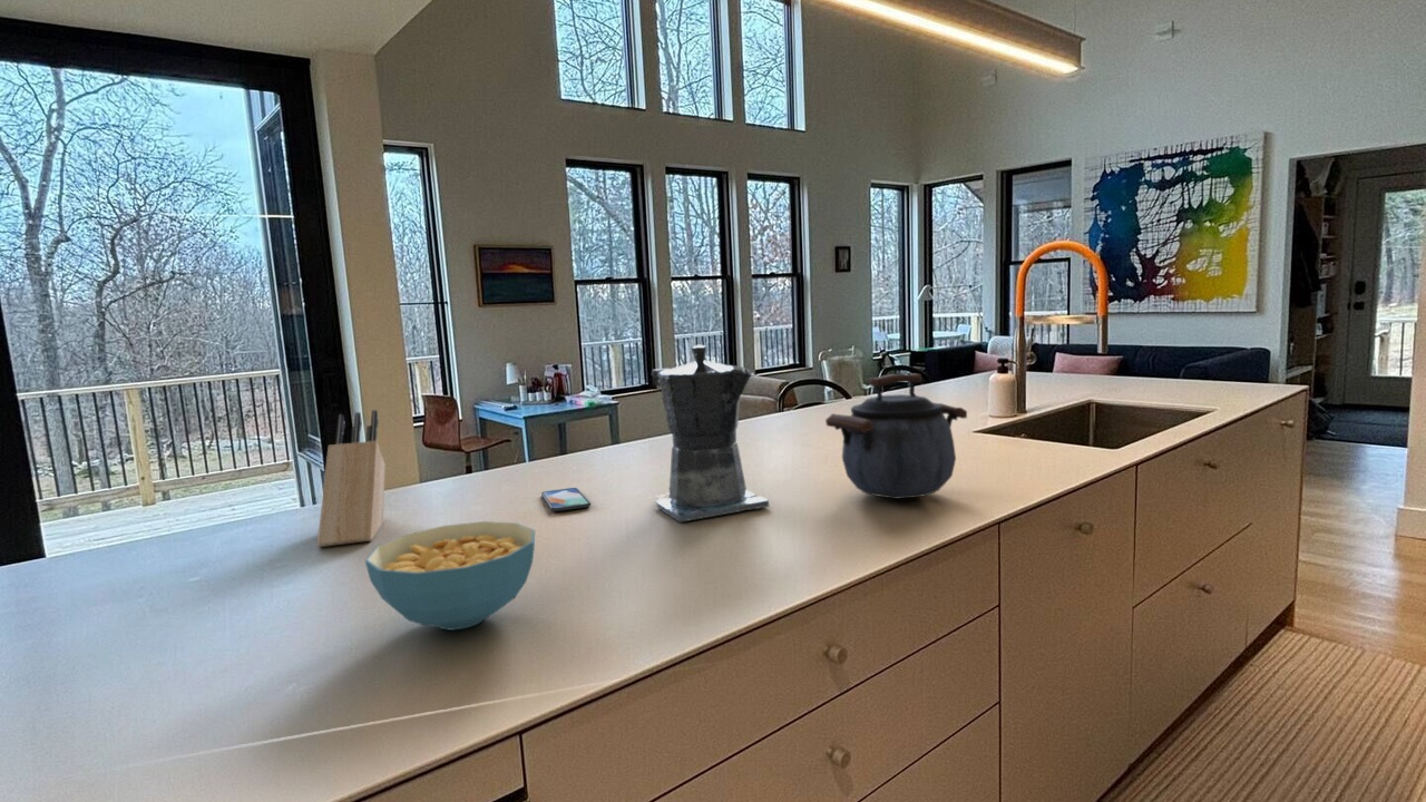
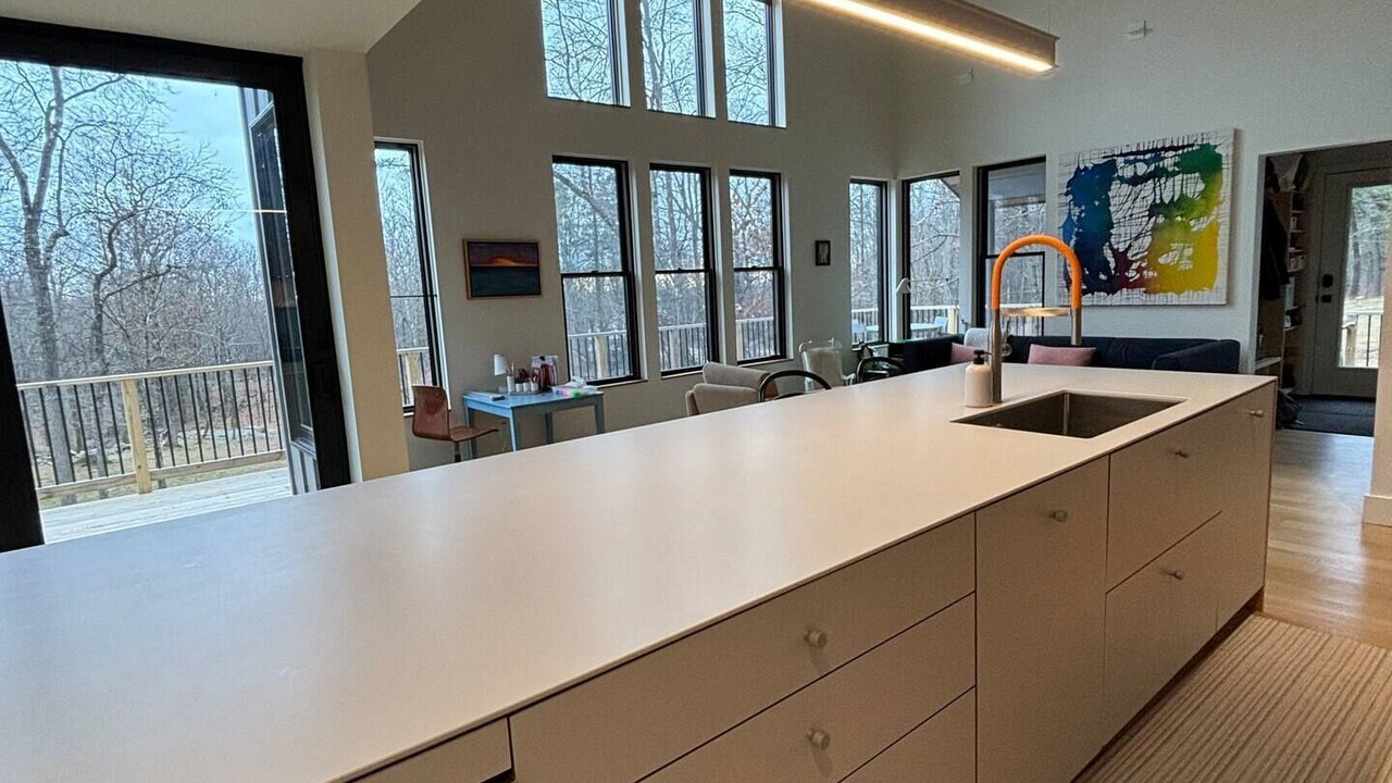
- knife block (352, 472)
- smartphone (565, 498)
- cereal bowl (457, 581)
- coffee maker (702, 424)
- kettle (897, 434)
